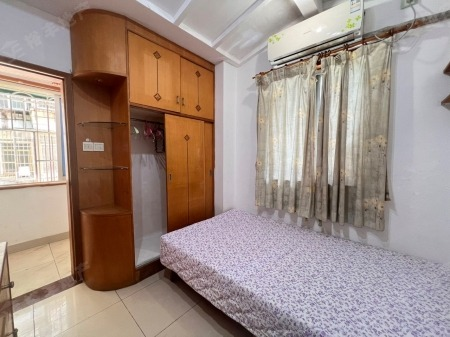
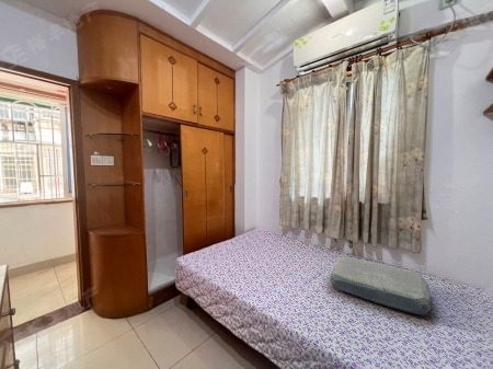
+ cushion (376, 280)
